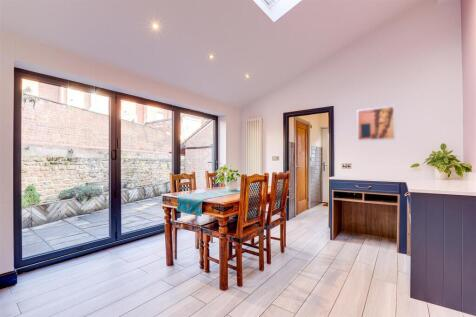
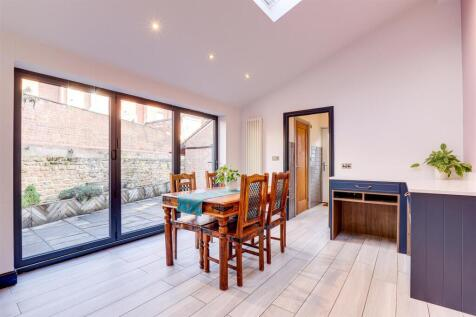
- wall art (375, 124)
